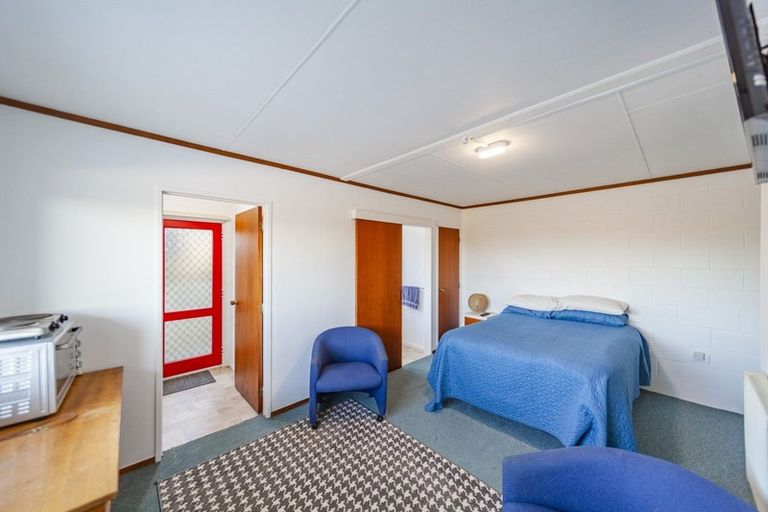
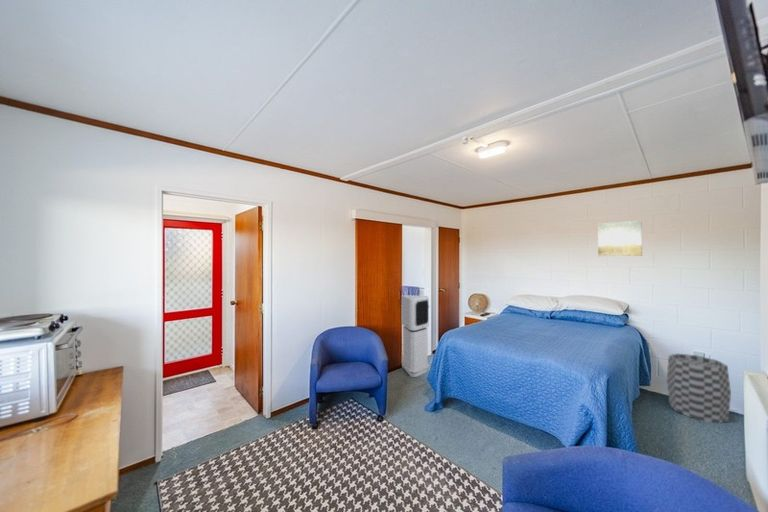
+ air purifier (412, 333)
+ trash can (696, 386)
+ wall art (619, 239)
